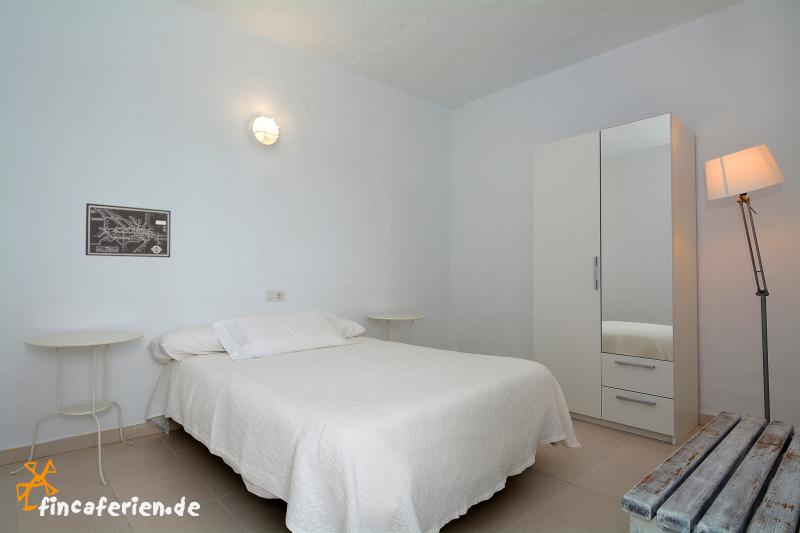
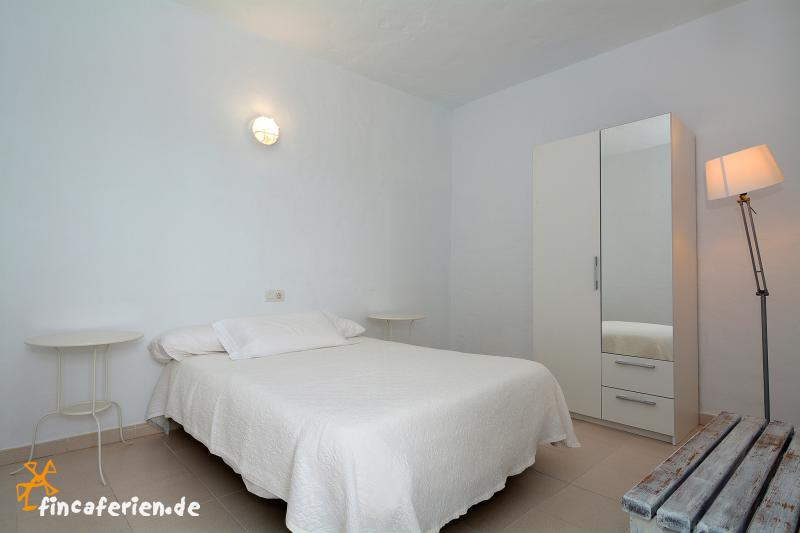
- wall art (130, 231)
